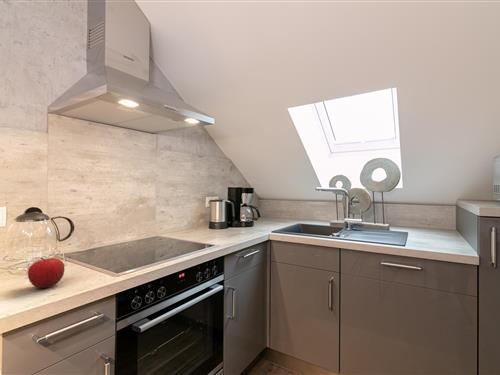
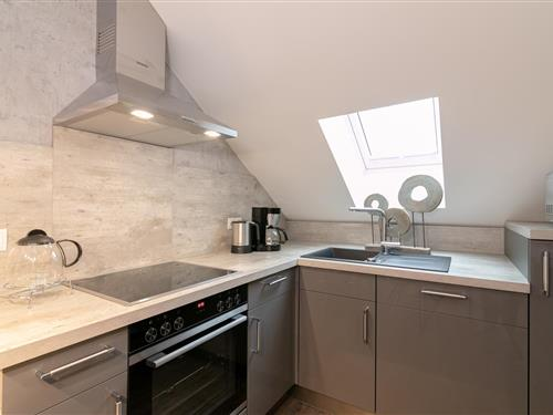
- fruit (46, 271)
